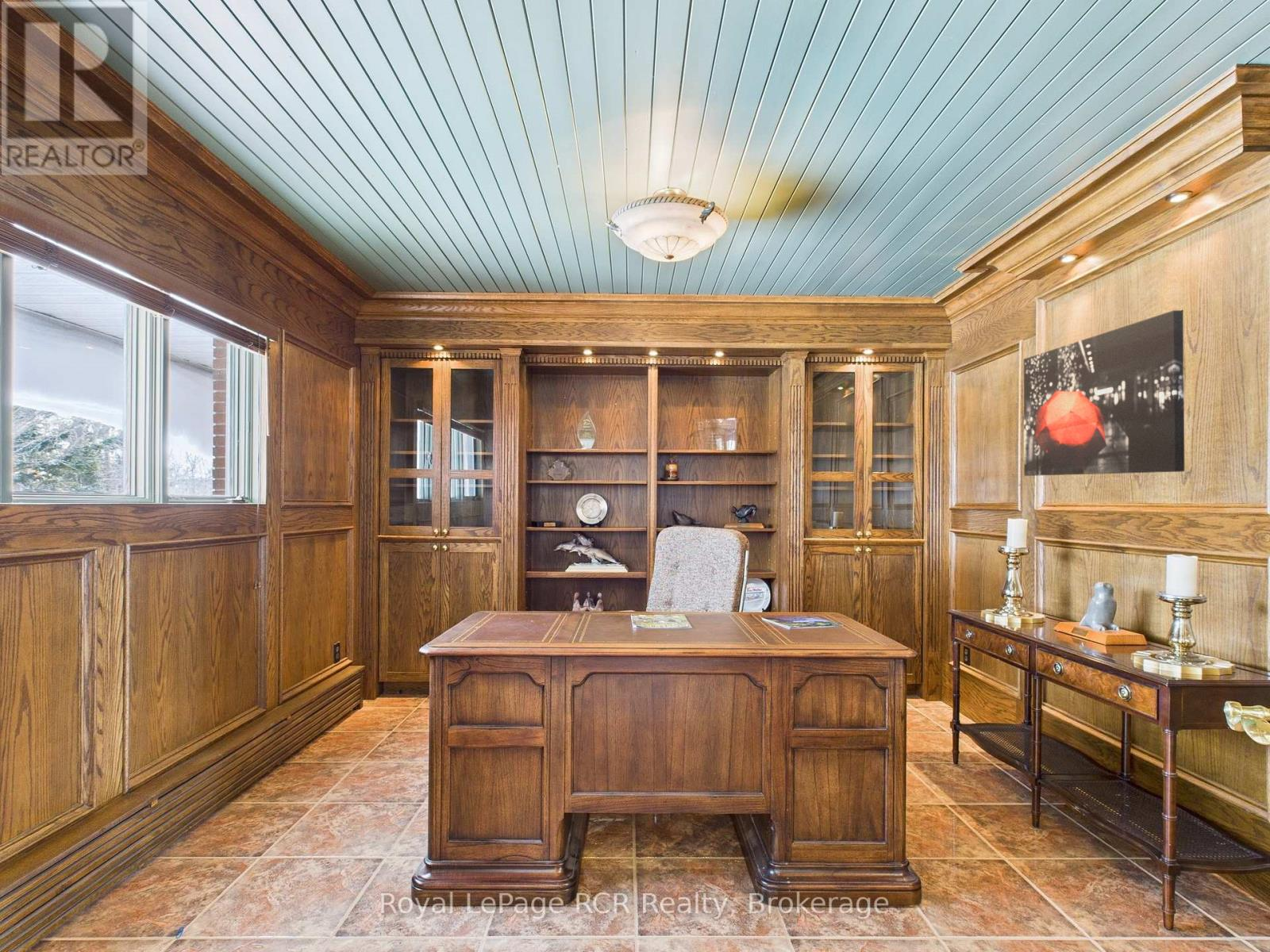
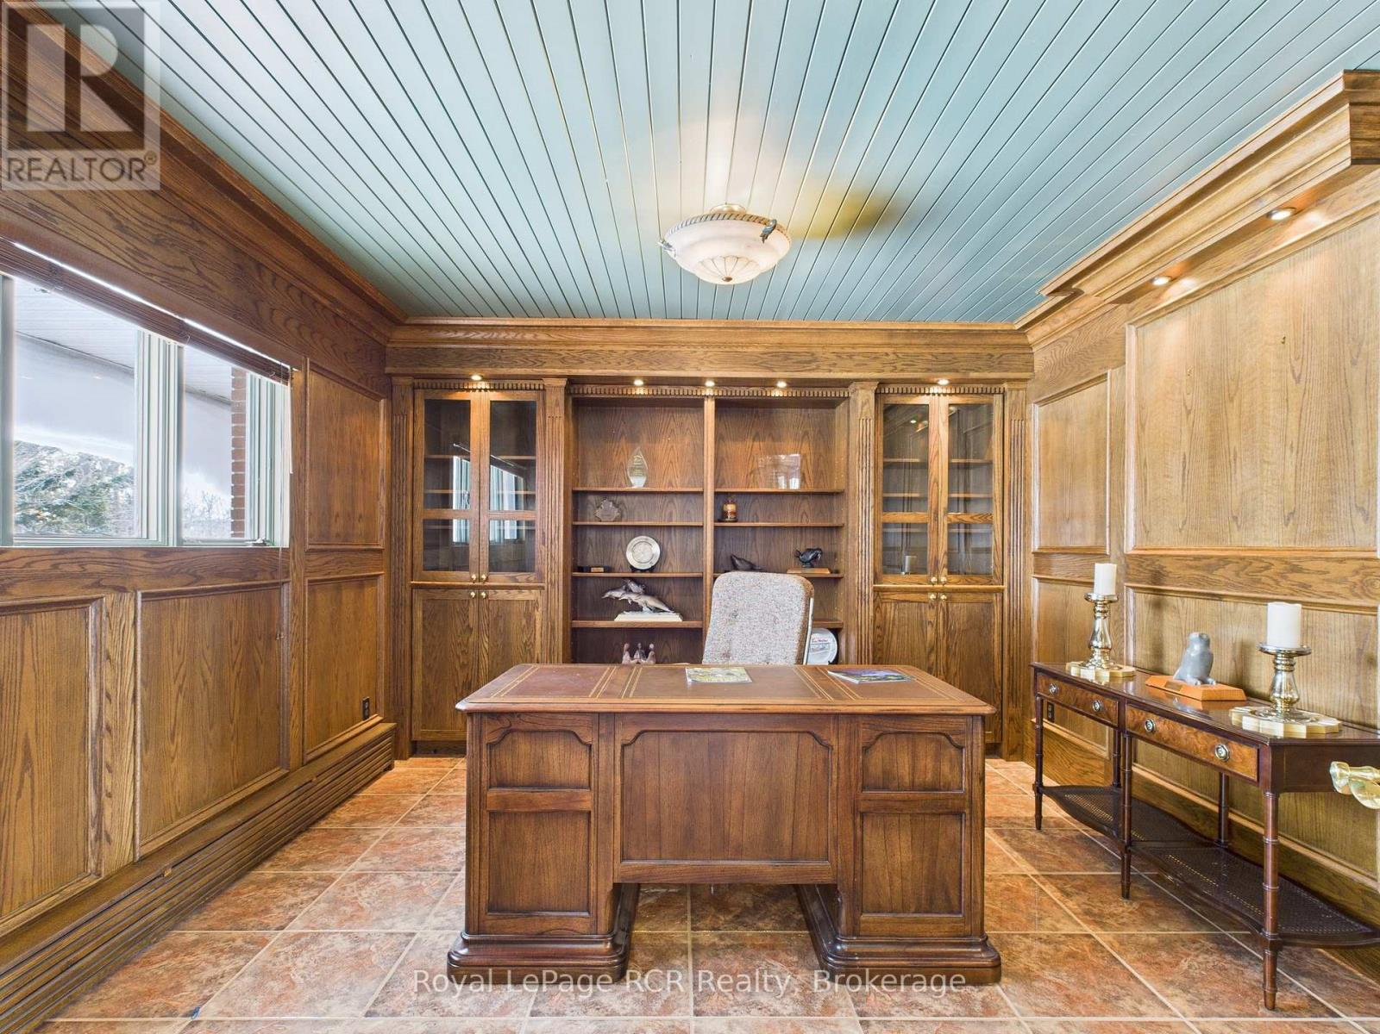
- wall art (1091, 405)
